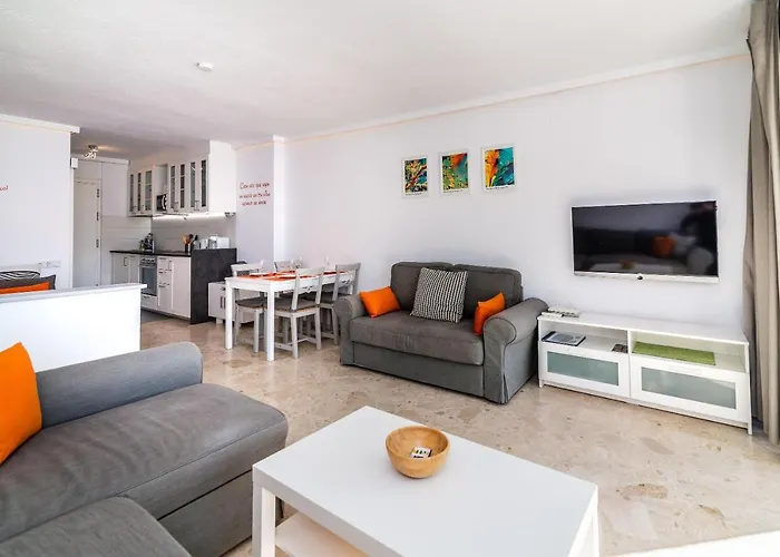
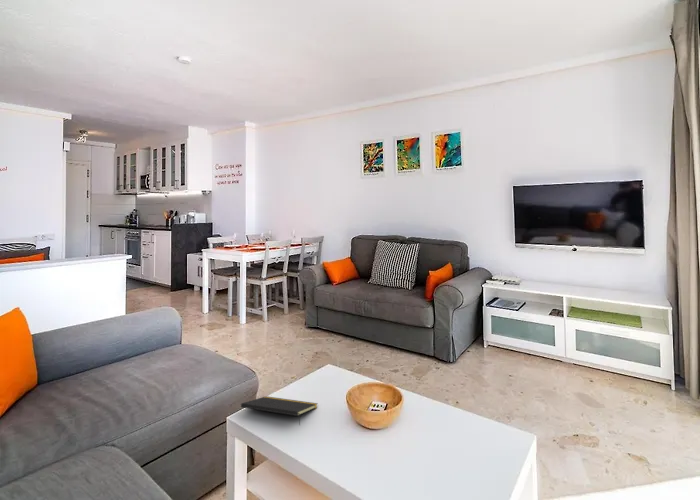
+ notepad (280, 405)
